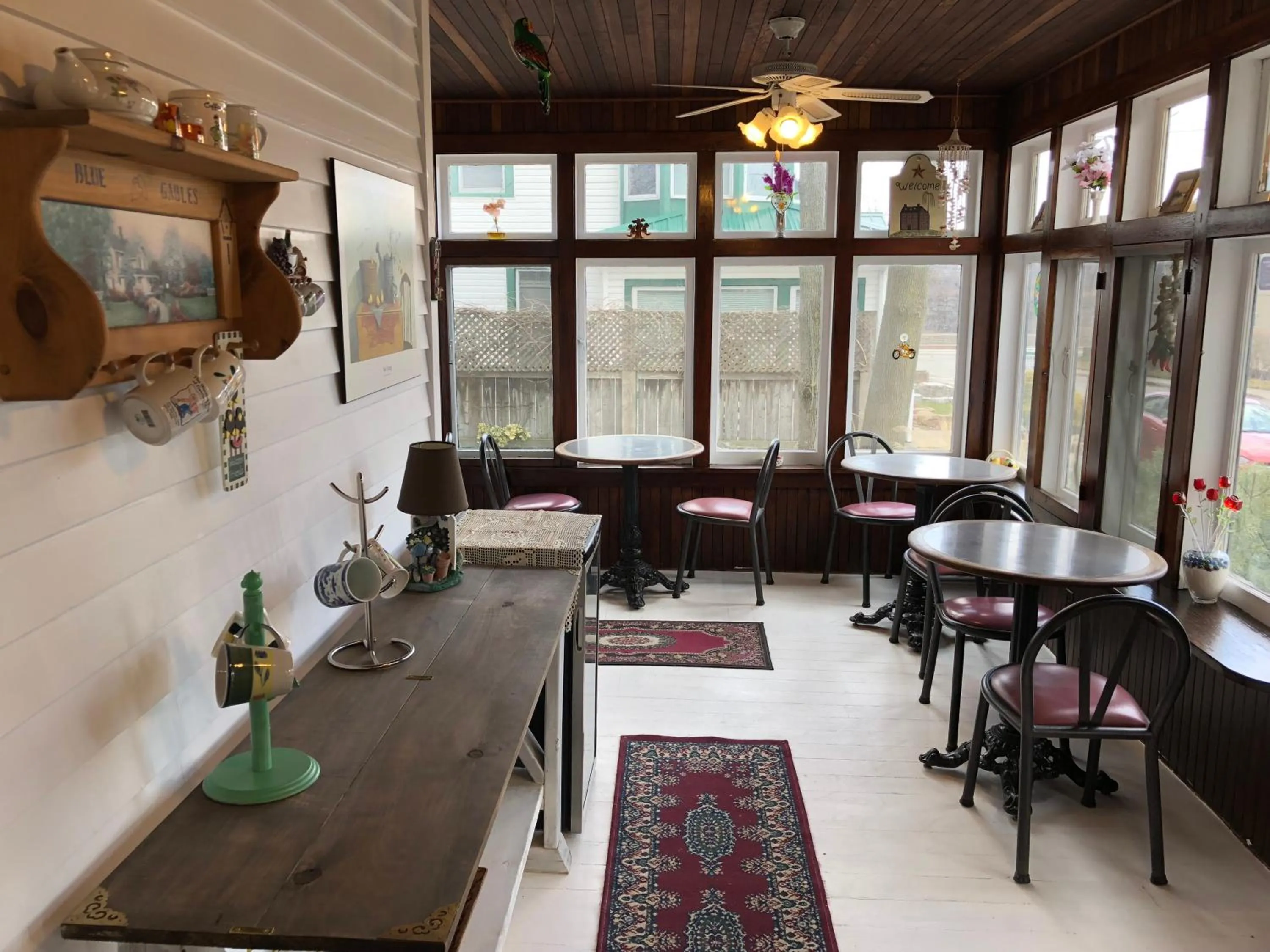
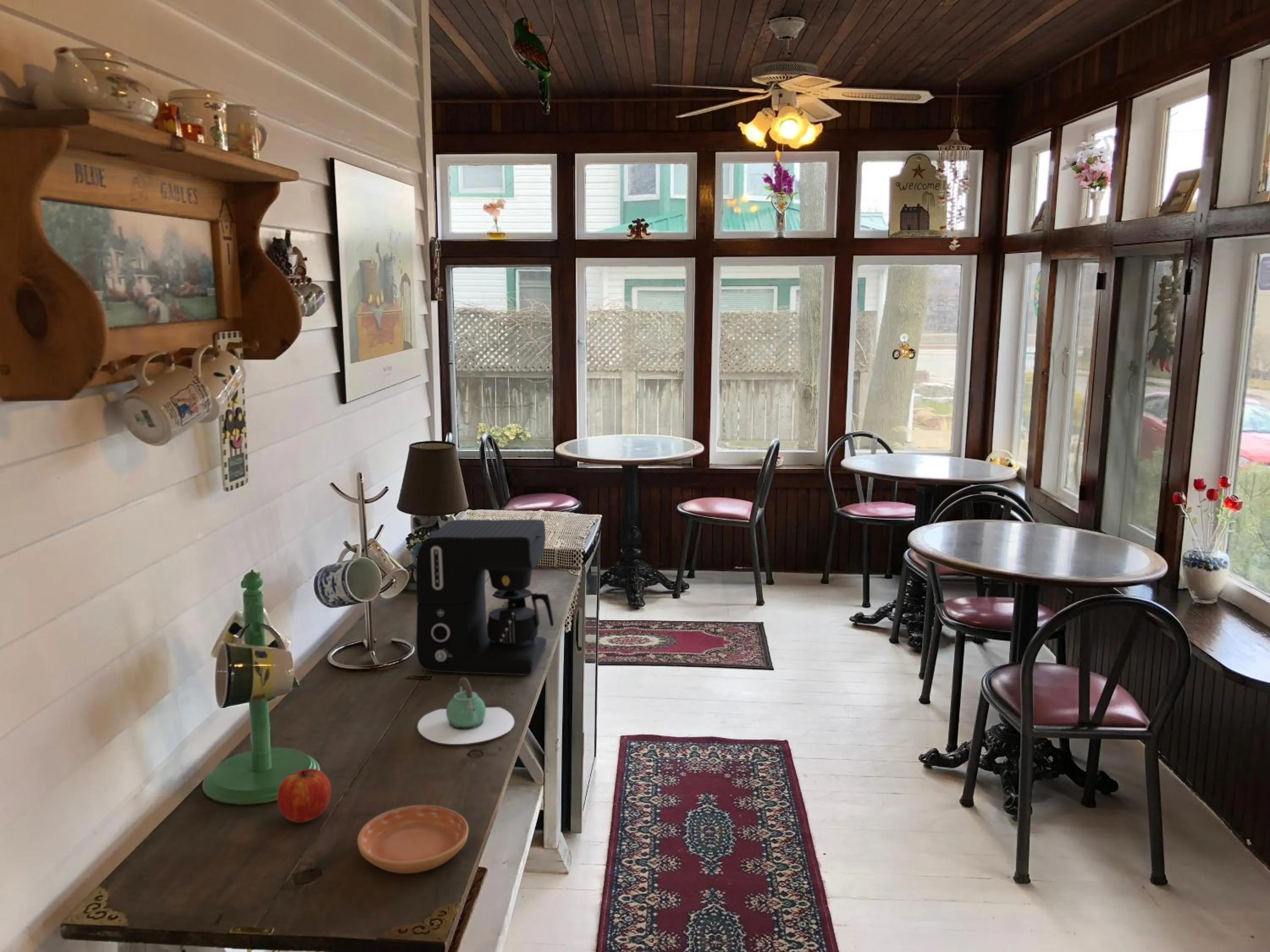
+ coffee maker (492, 594)
+ fruit (304, 792)
+ saucer (414, 841)
+ teapot (466, 701)
